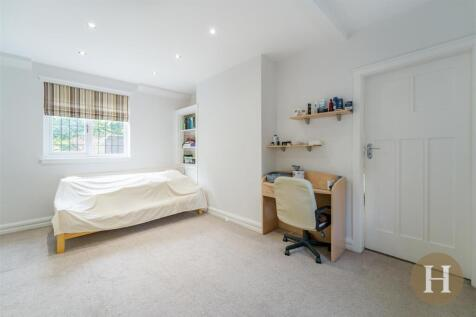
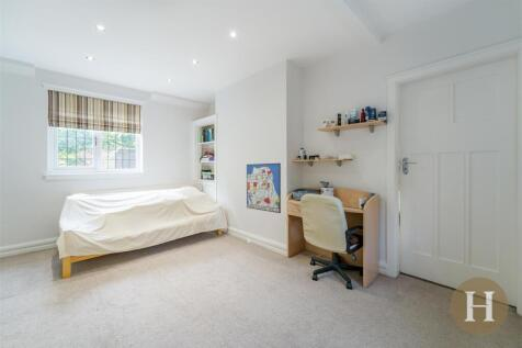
+ wall art (262, 187)
